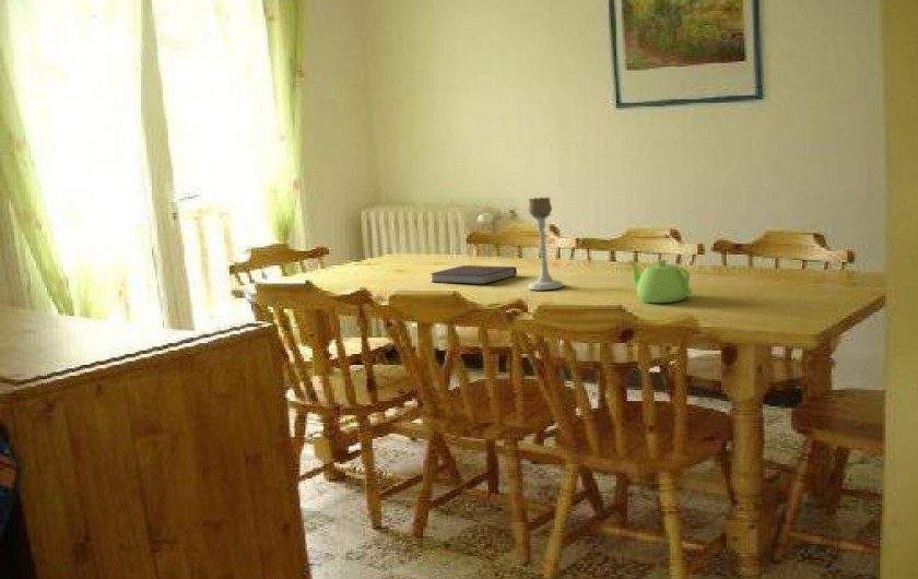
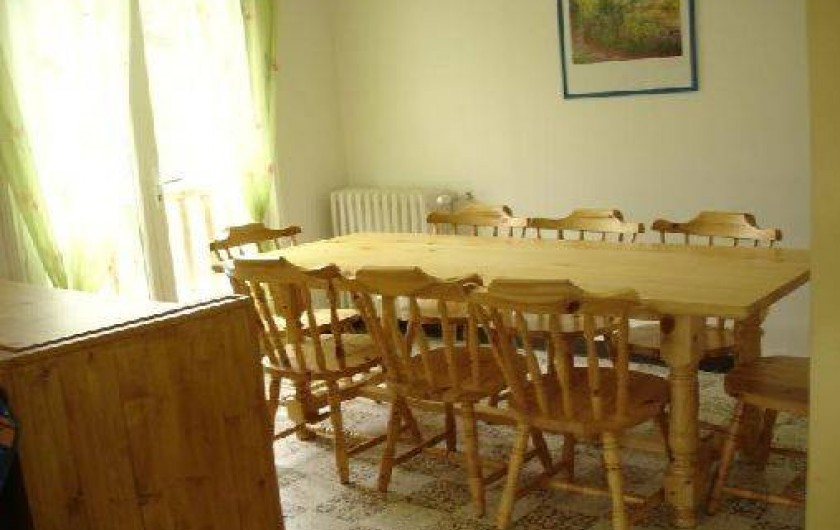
- teapot (659, 279)
- candle holder (542, 243)
- notebook (473, 274)
